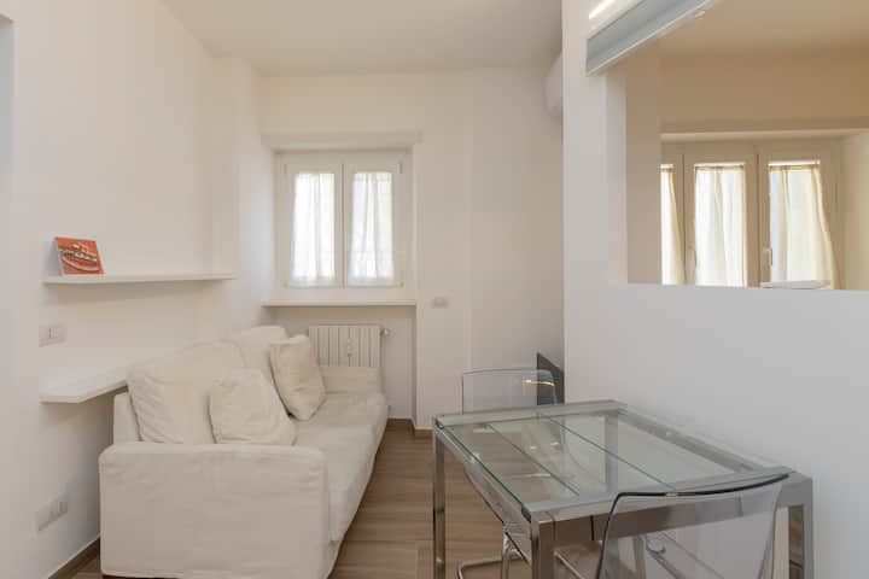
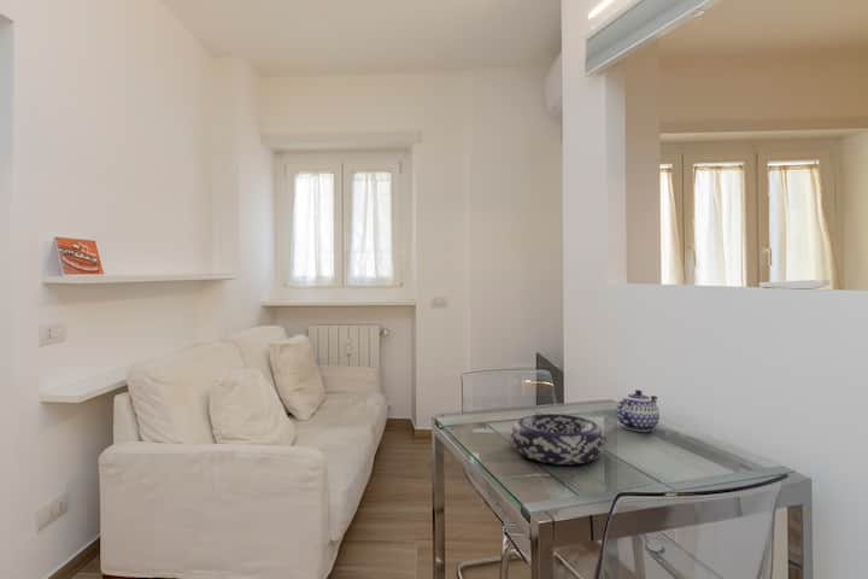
+ decorative bowl (557, 438)
+ teapot (638, 409)
